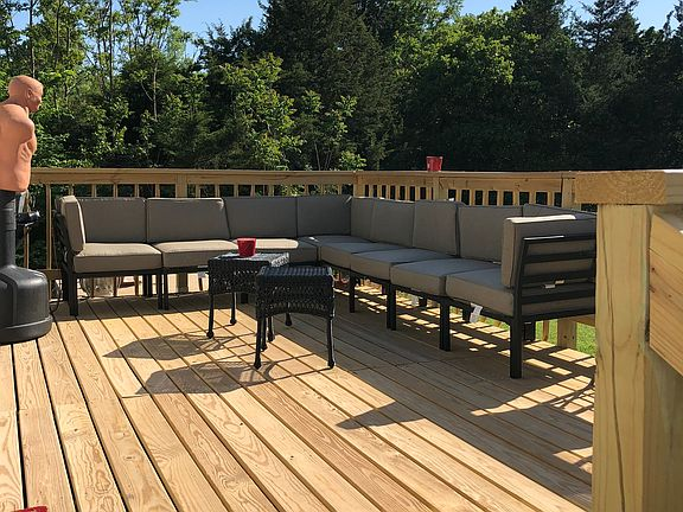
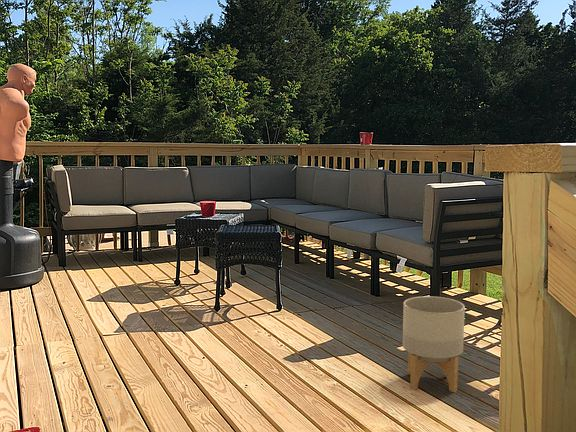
+ planter (432, 343)
